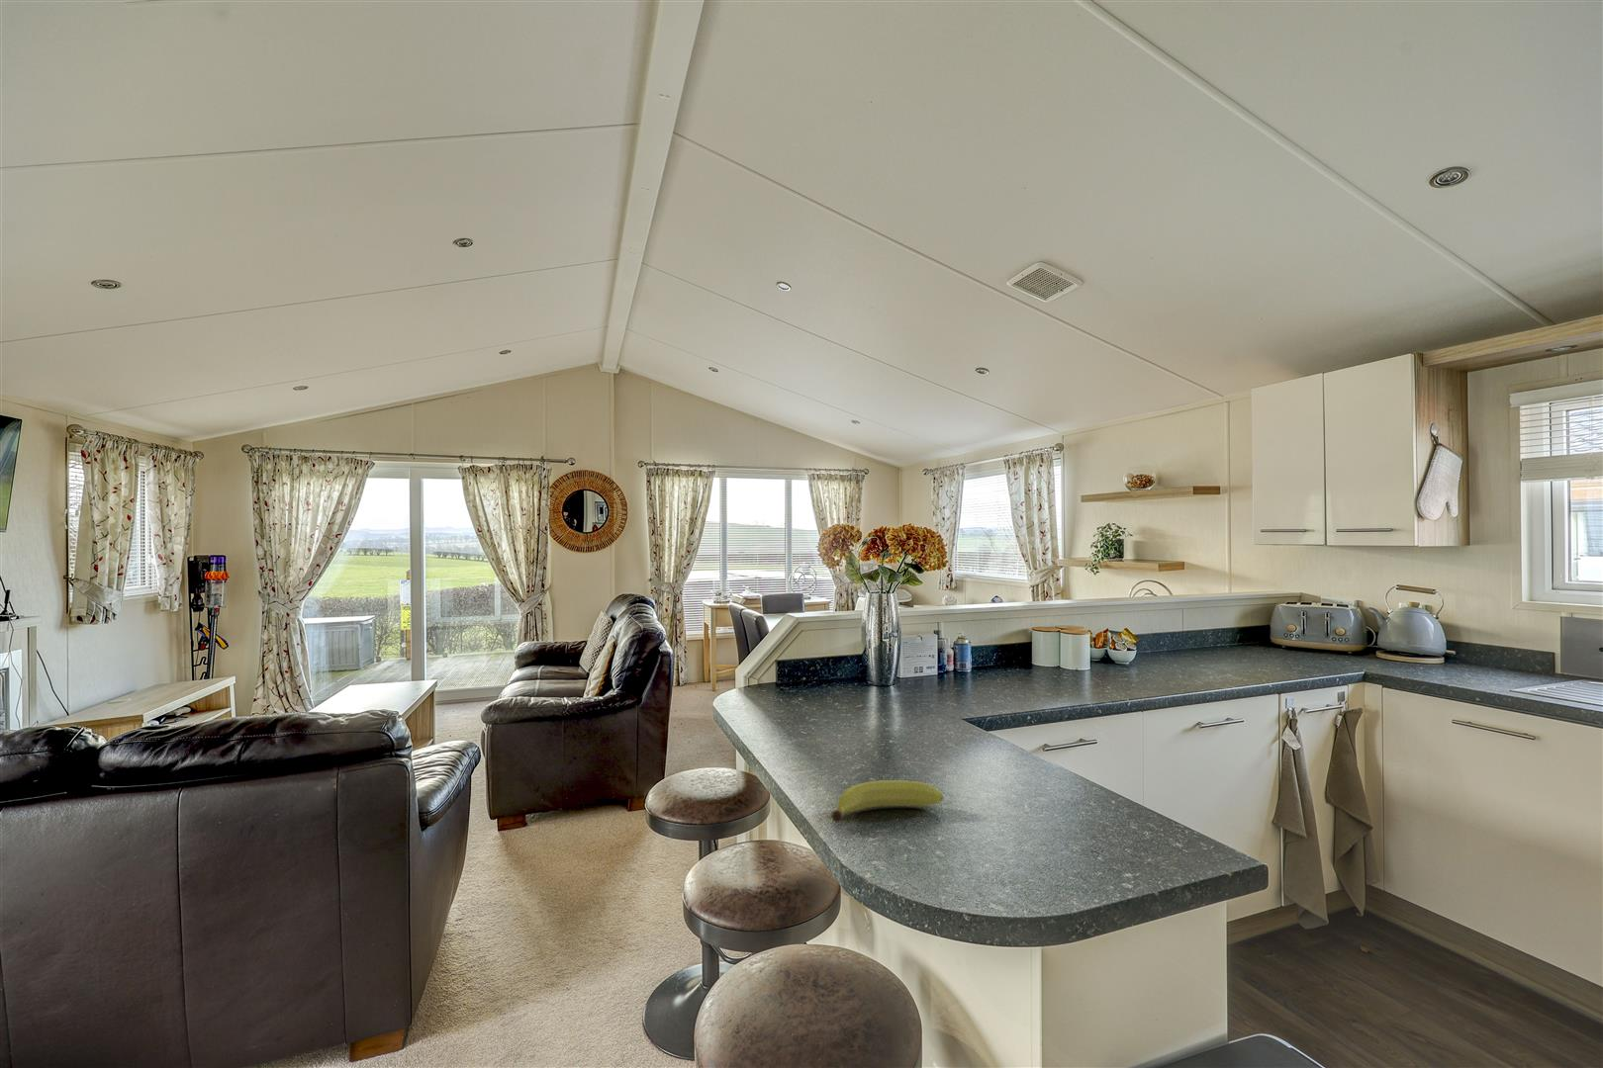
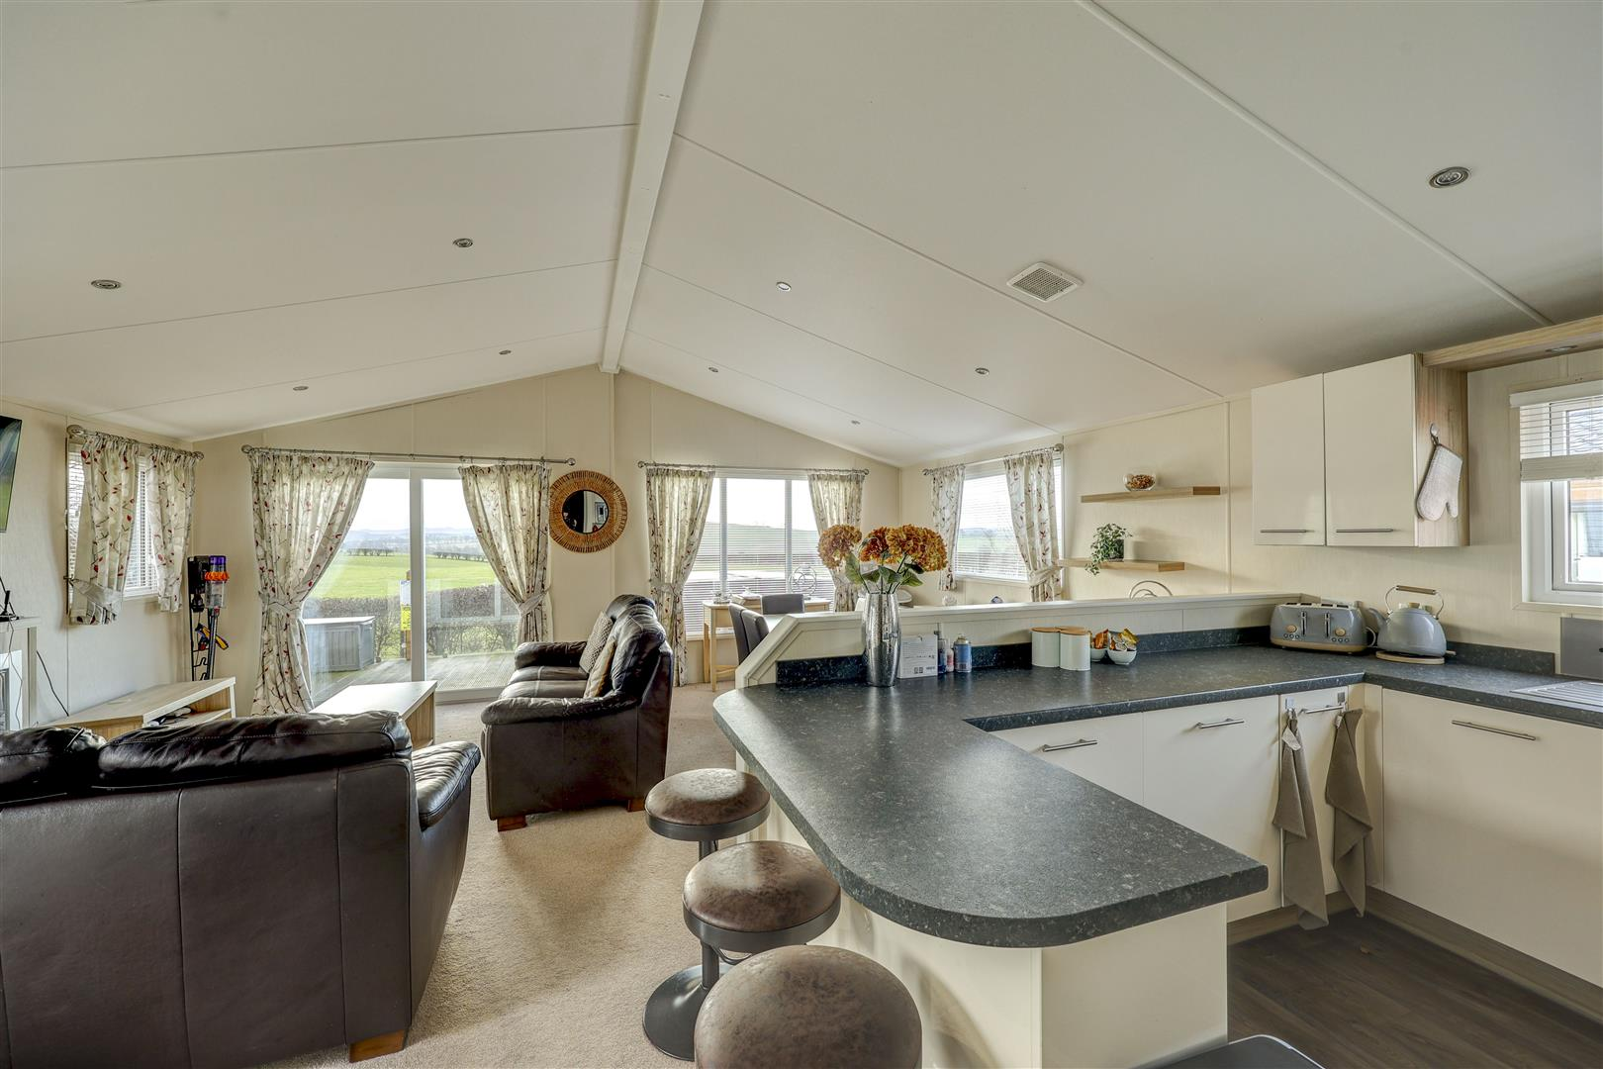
- fruit (887, 800)
